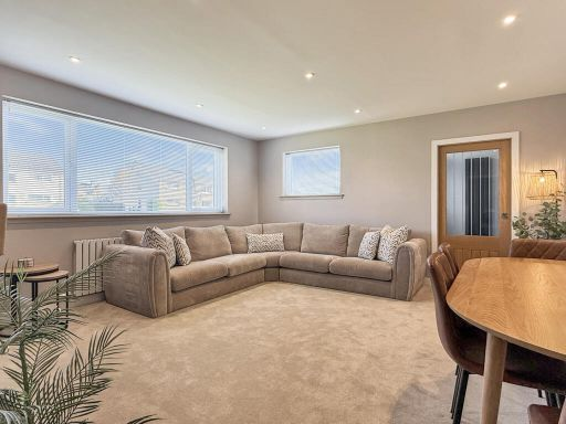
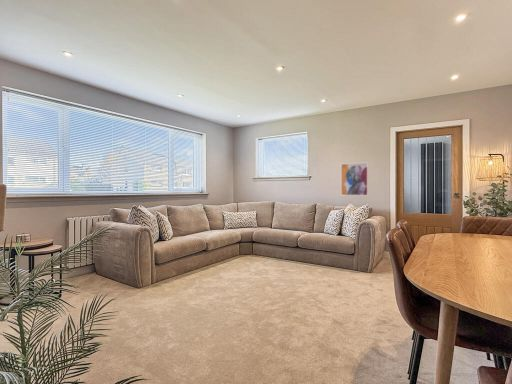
+ wall art (354, 179)
